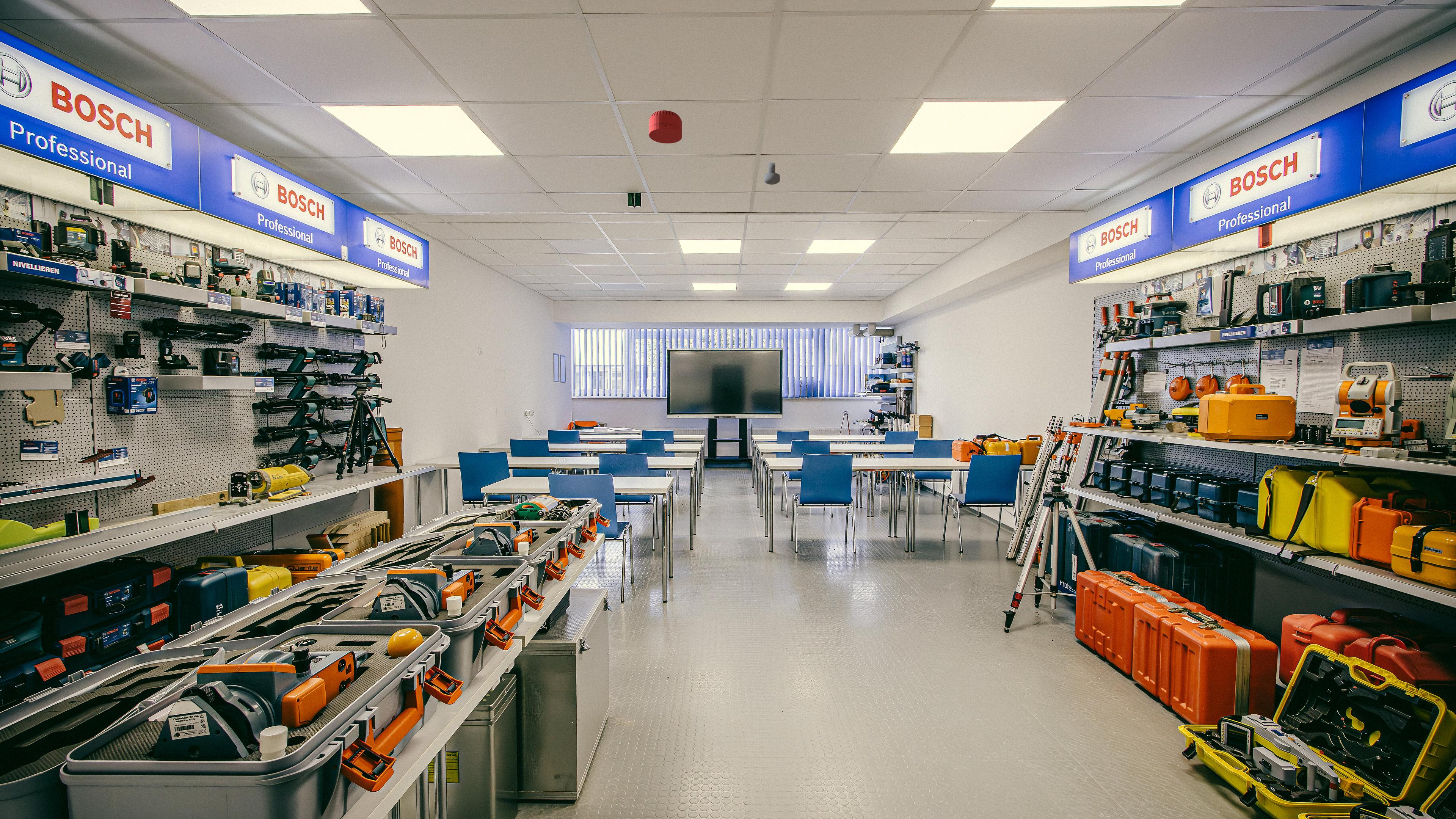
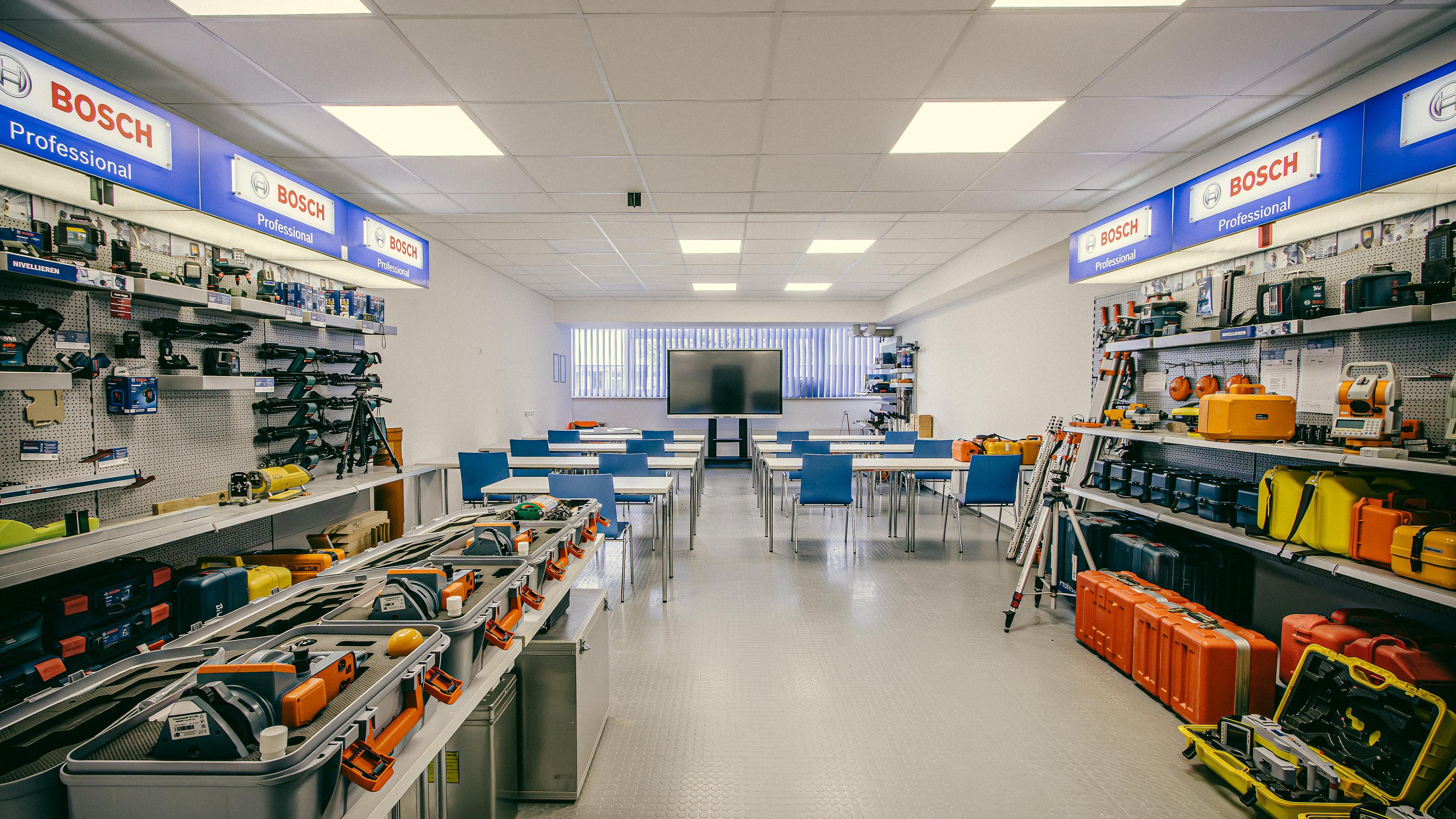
- smoke detector (665, 126)
- security camera (772, 173)
